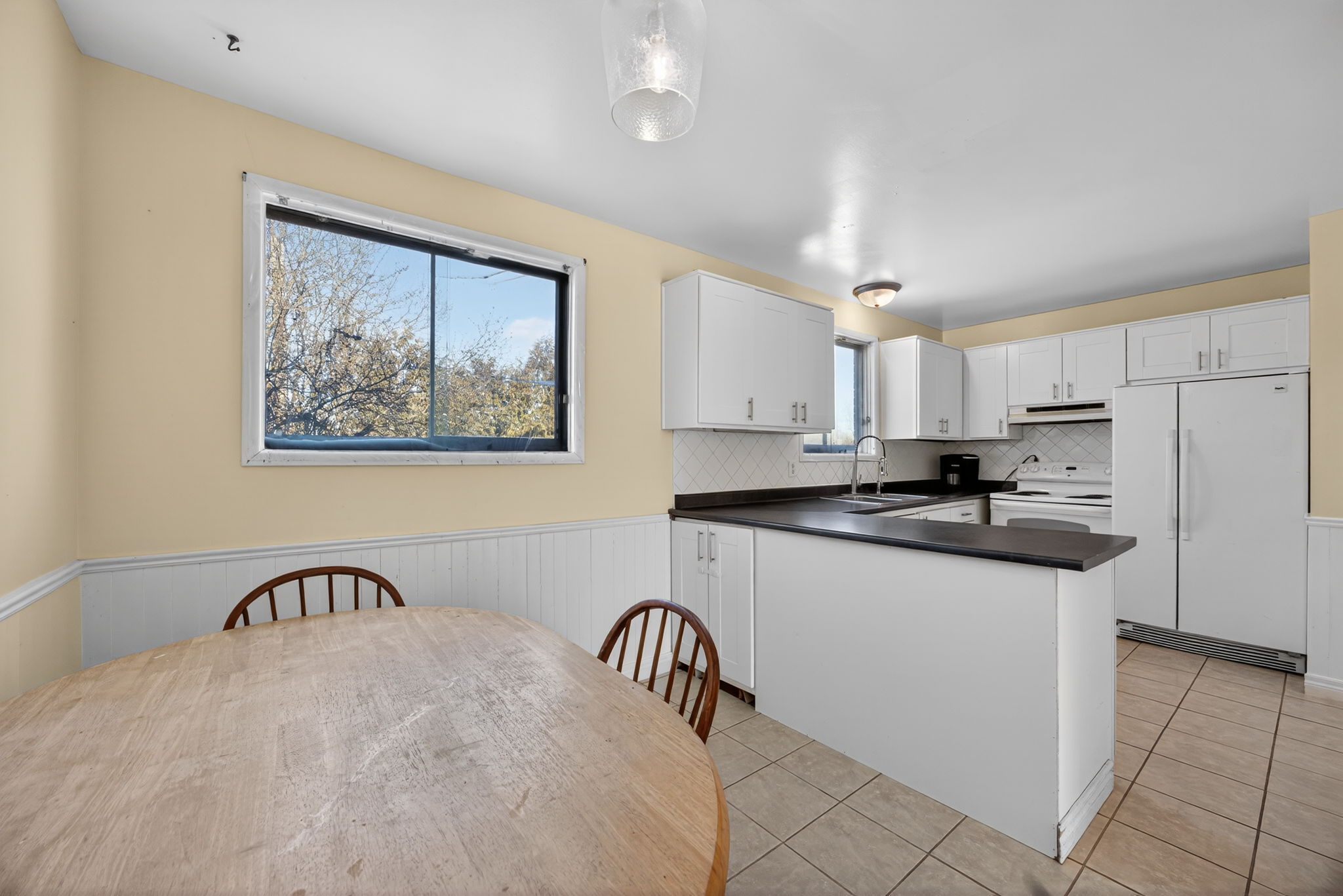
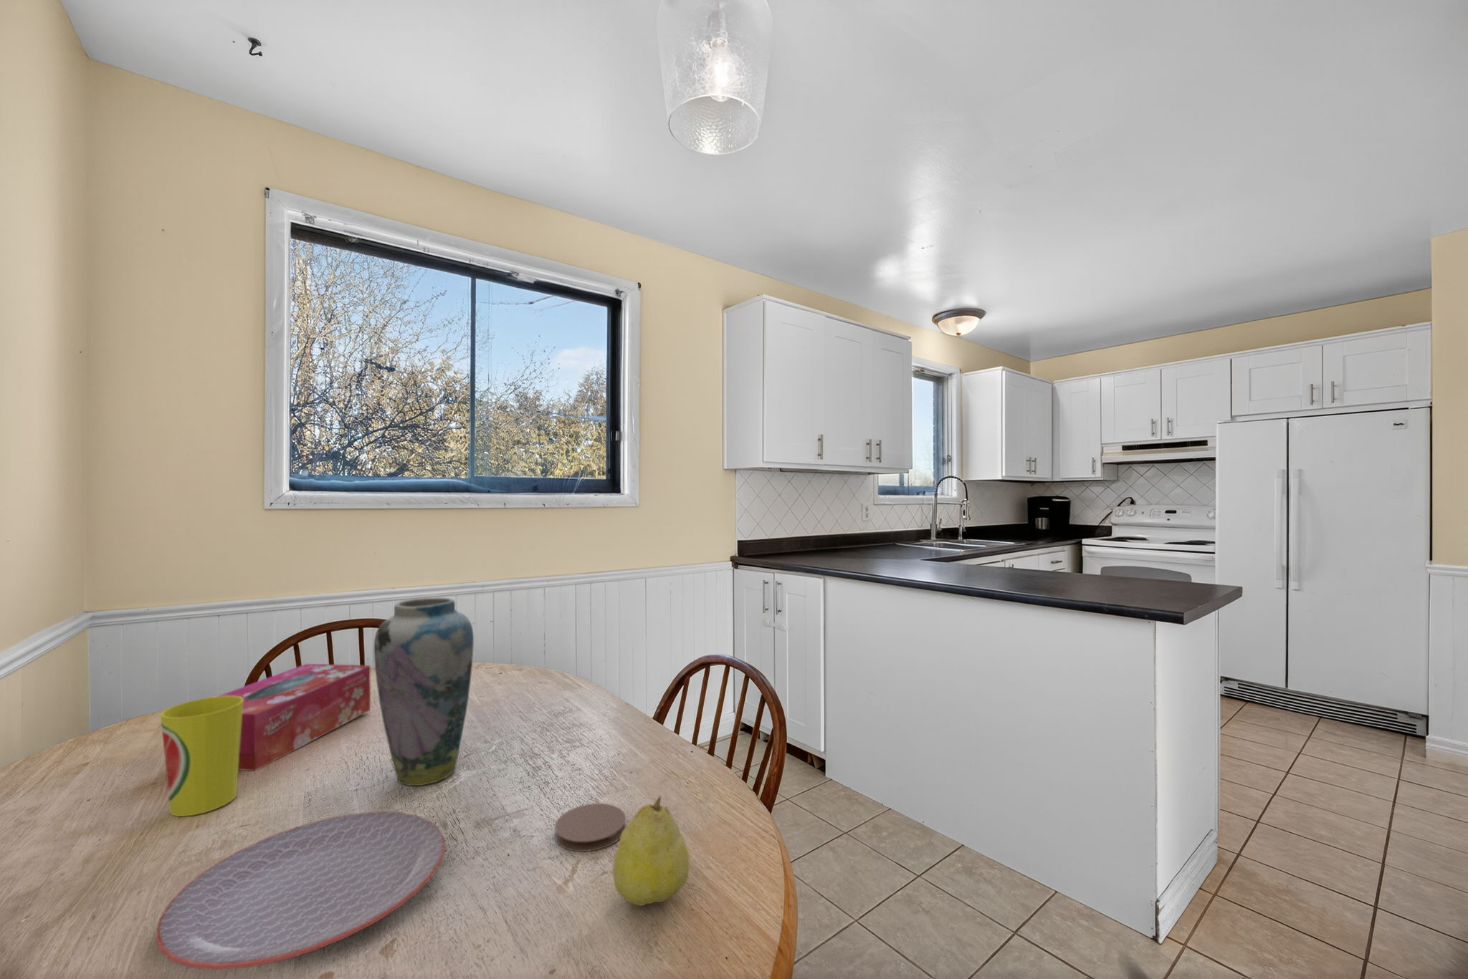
+ vase (425, 687)
+ coaster (590, 826)
+ fruit (650, 849)
+ tissue box (284, 710)
+ plate (316, 883)
+ cup (203, 754)
